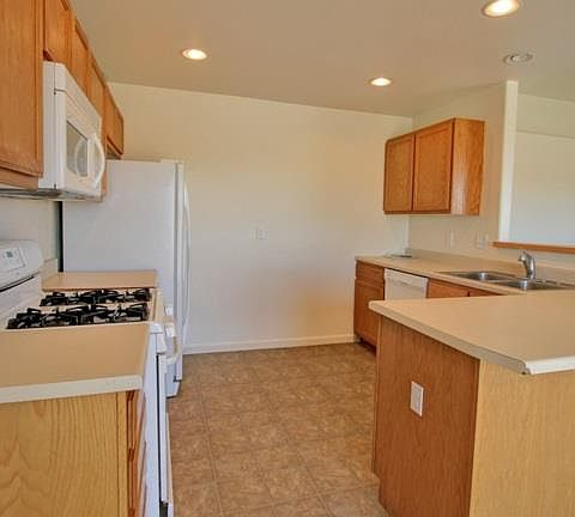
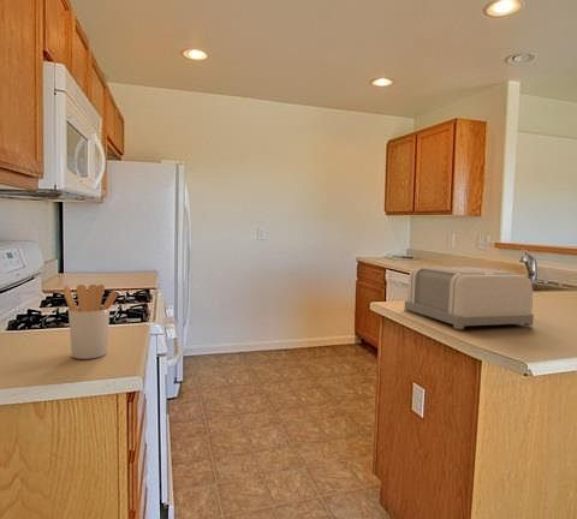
+ utensil holder (89, 317)
+ toaster (462, 292)
